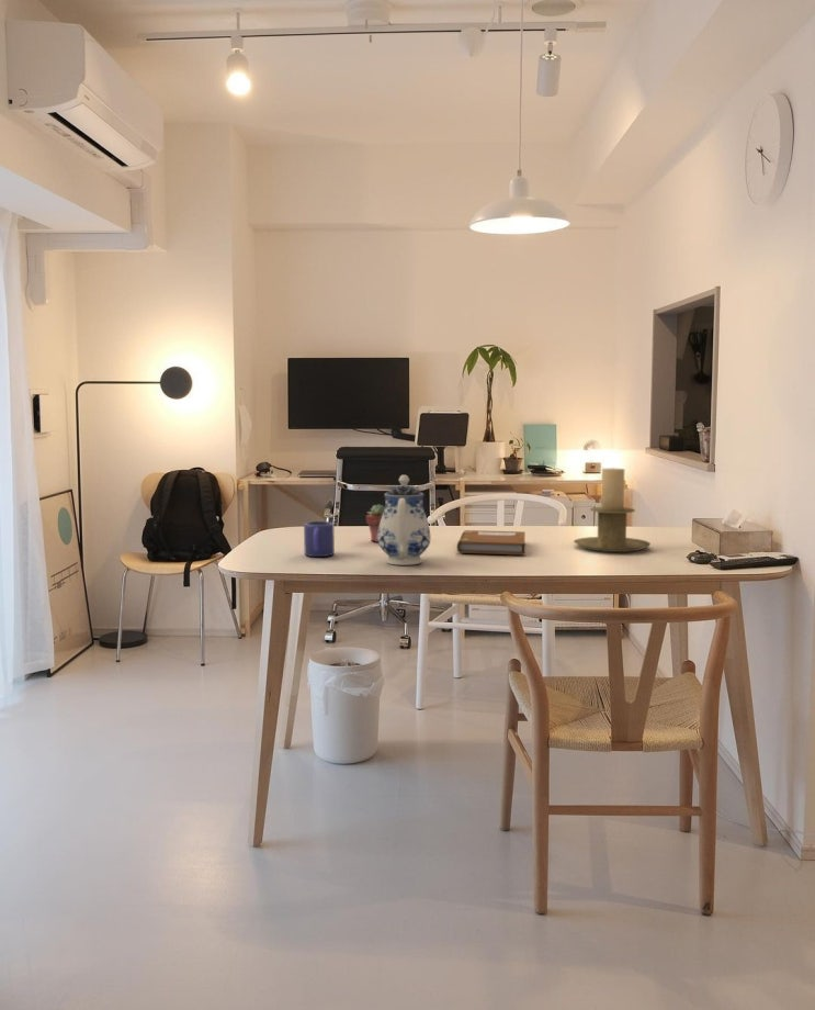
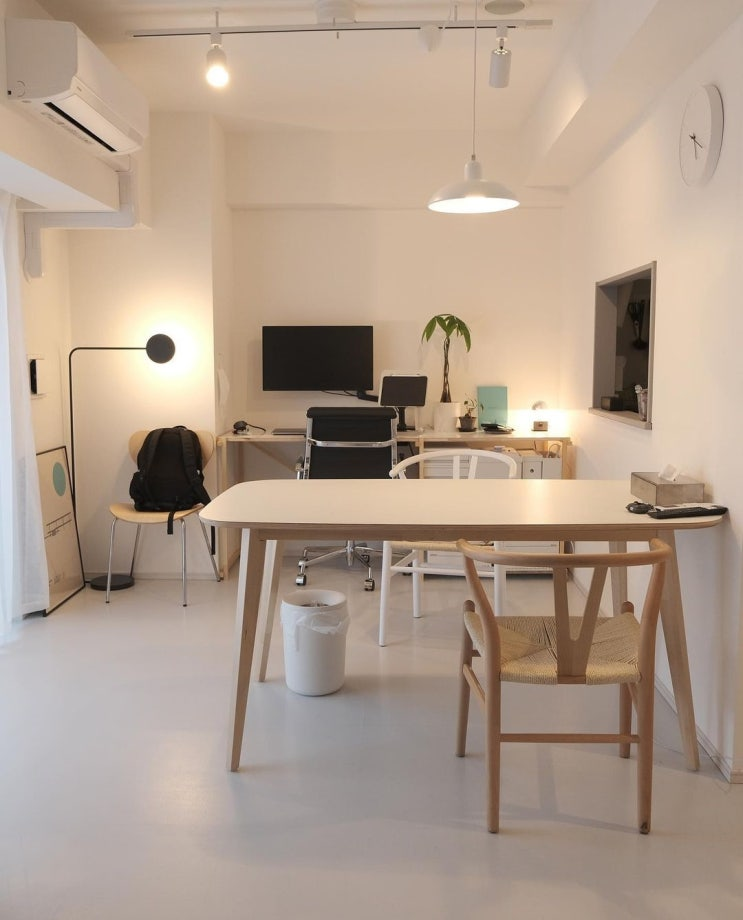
- notebook (491, 541)
- mug (318, 539)
- potted succulent (380, 521)
- candle holder (612, 507)
- teapot (404, 518)
